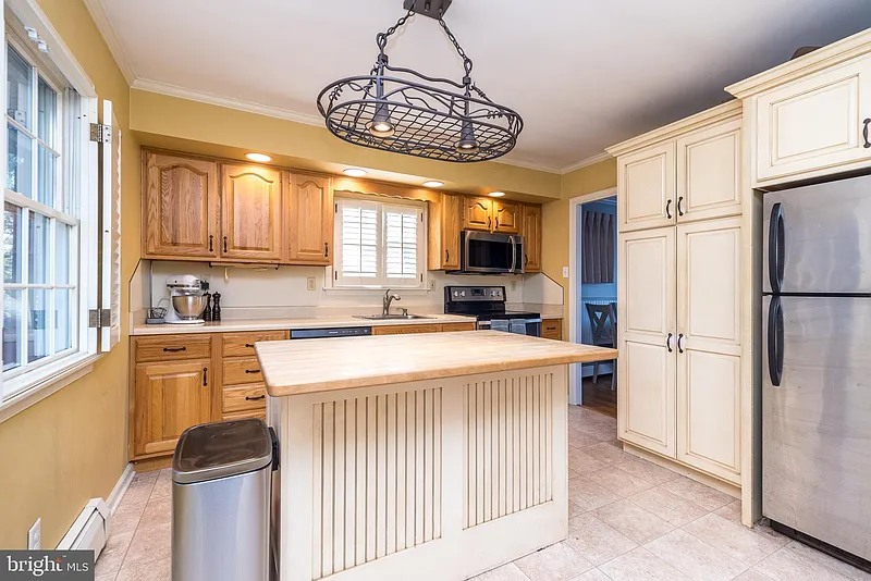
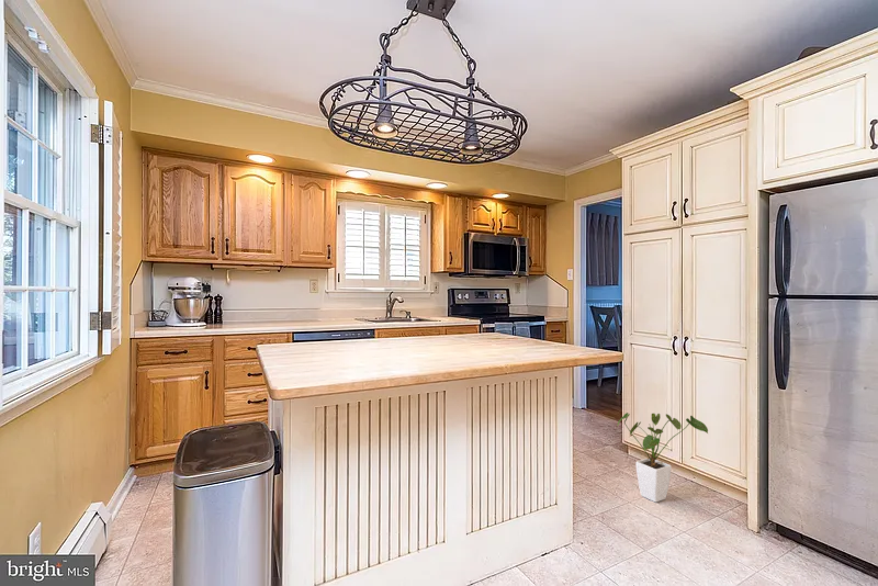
+ house plant (657, 455)
